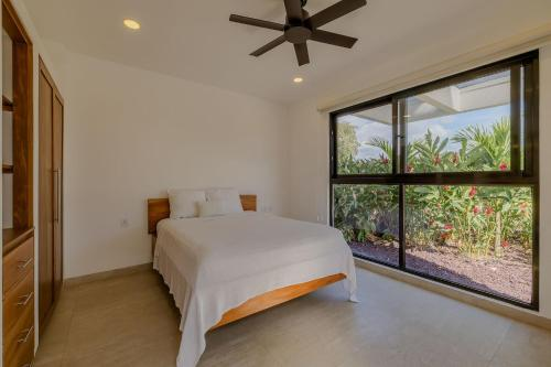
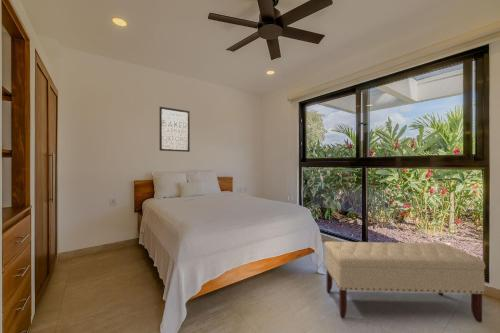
+ bench (395, 276)
+ wall art (175, 130)
